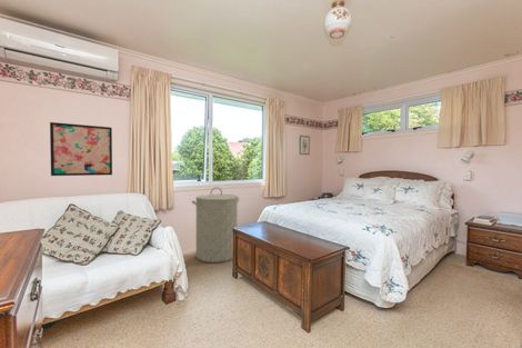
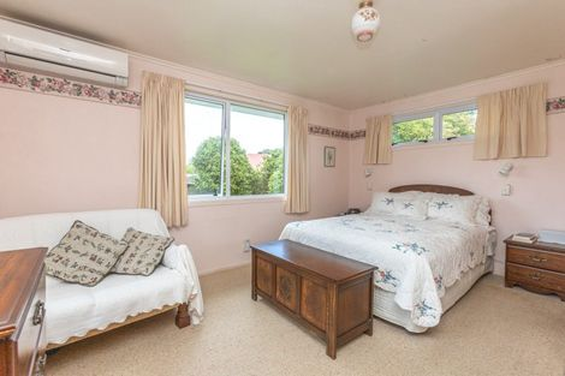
- wall art (82, 150)
- laundry hamper (217, 221)
